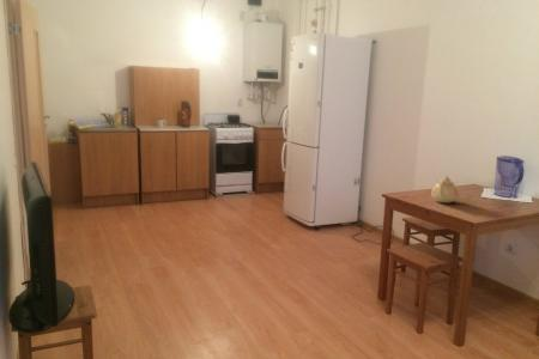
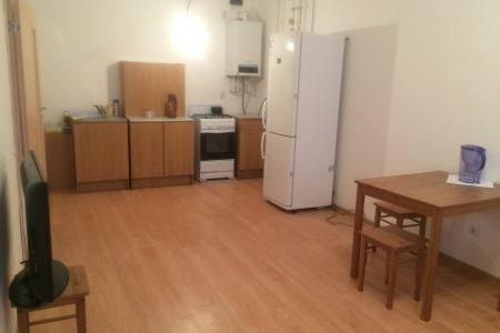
- teapot (444, 188)
